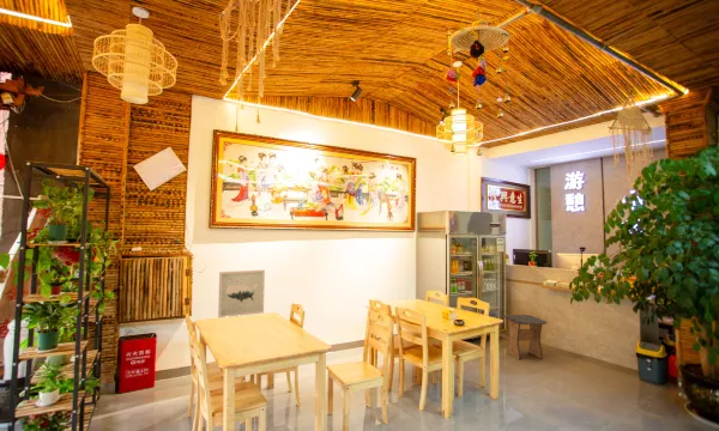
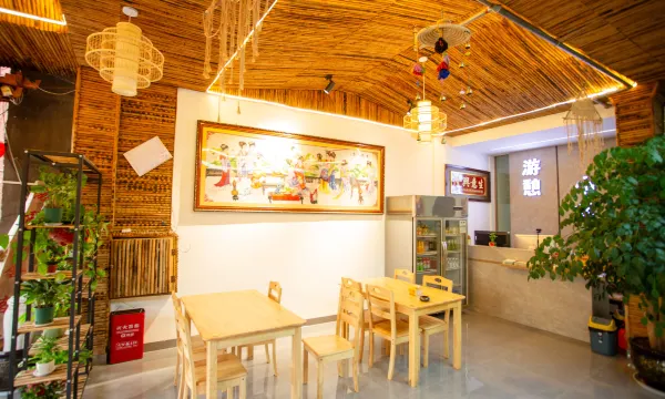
- wall art (242, 292)
- stool (525, 336)
